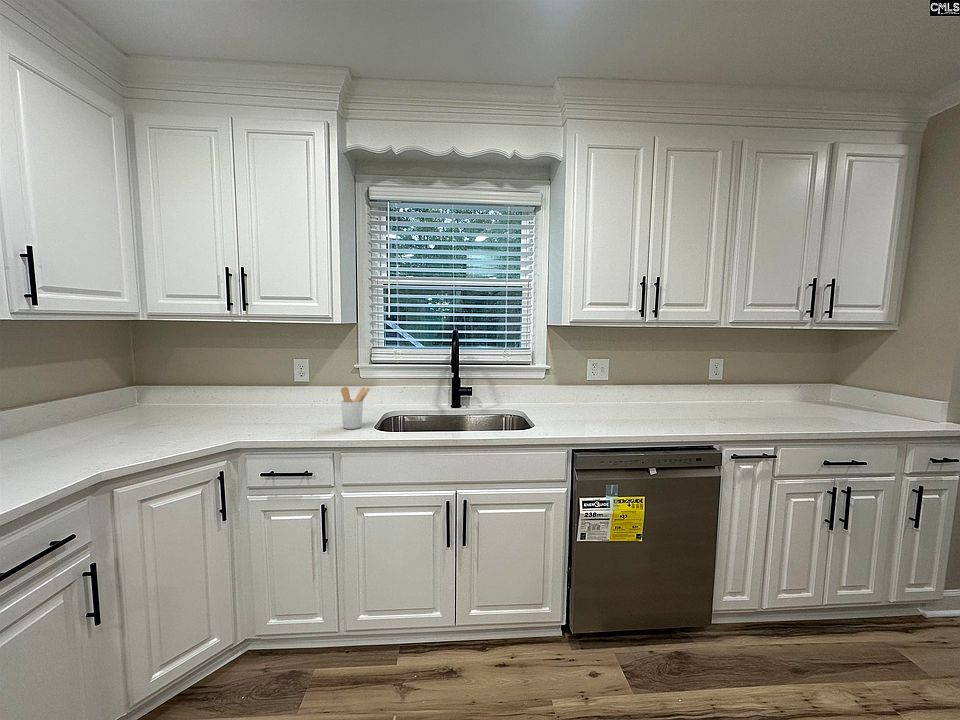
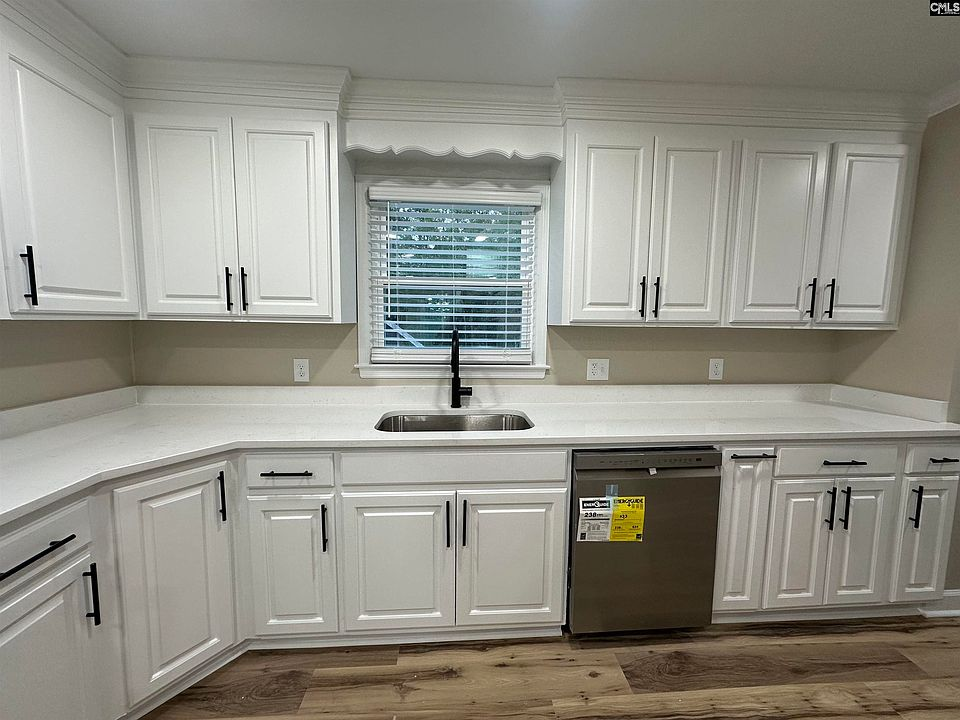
- utensil holder (356, 406)
